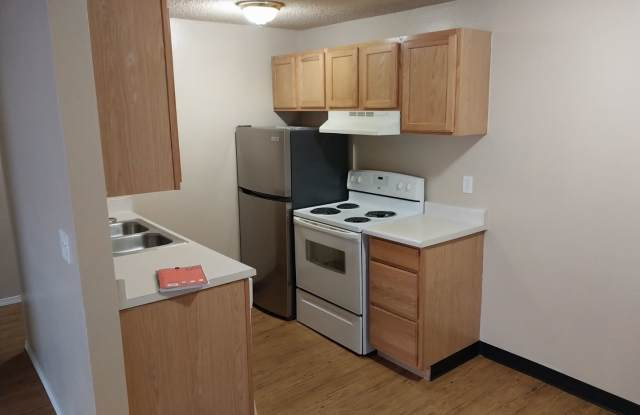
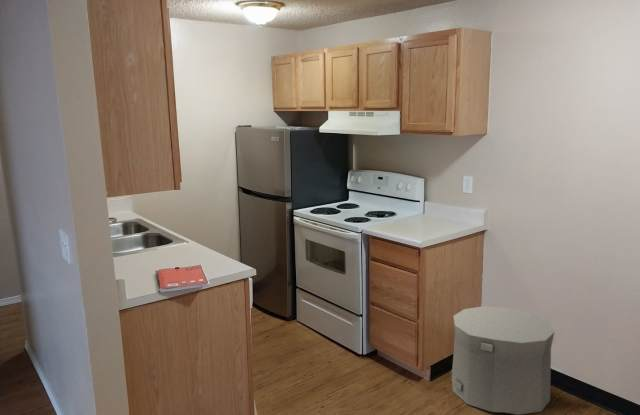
+ trash can (500, 356)
